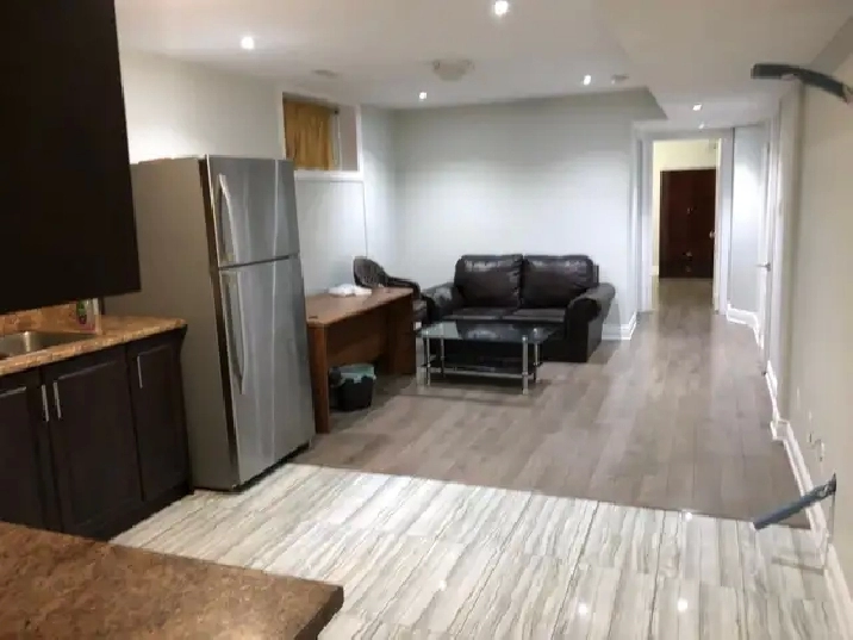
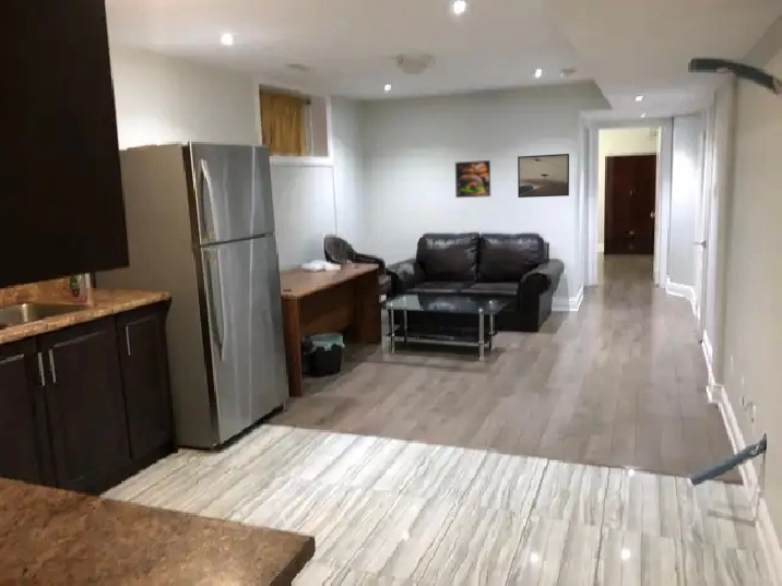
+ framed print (472, 179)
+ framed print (543, 176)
